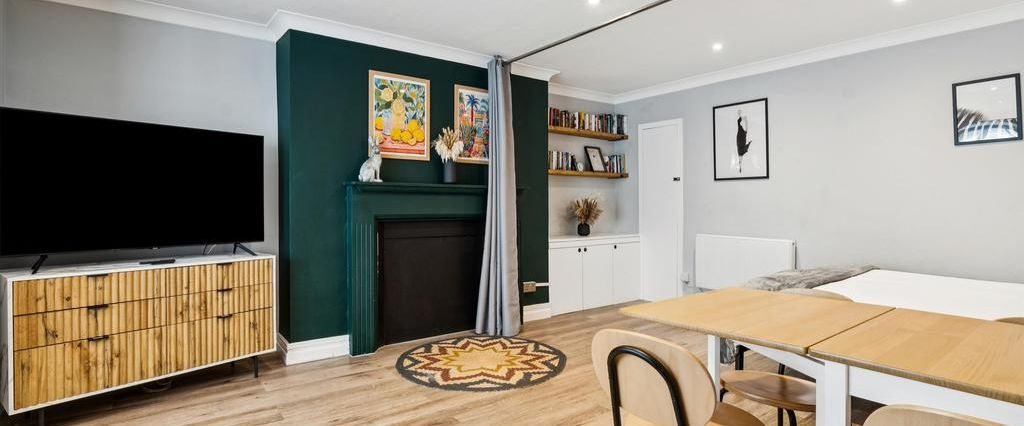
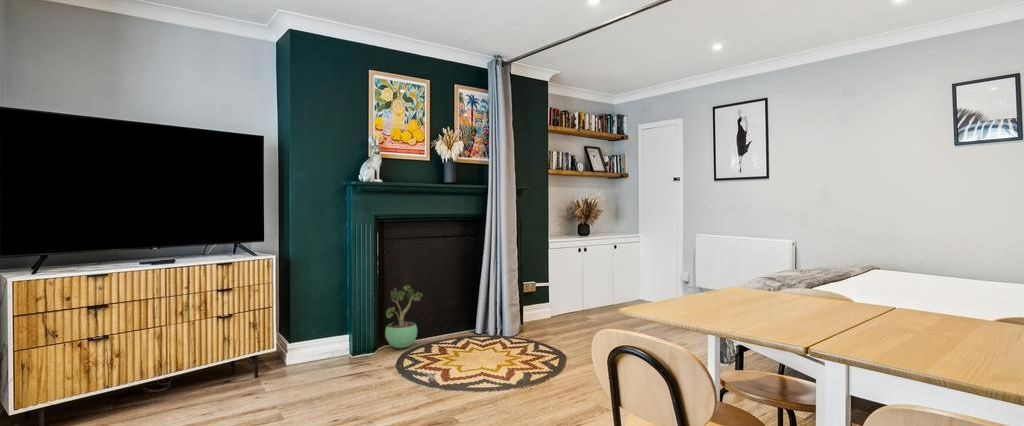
+ potted plant (402, 315)
